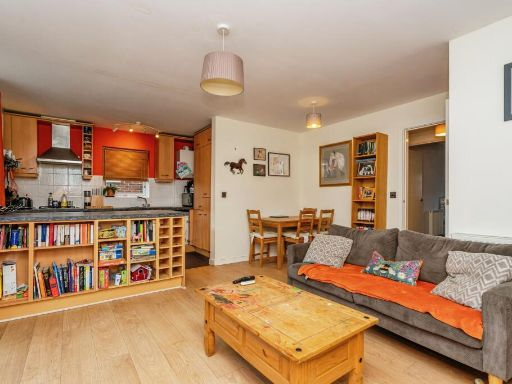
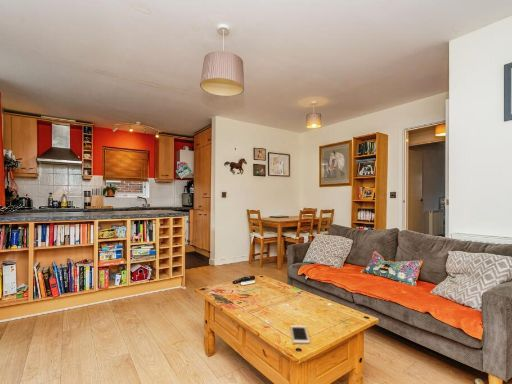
+ cell phone (299, 333)
